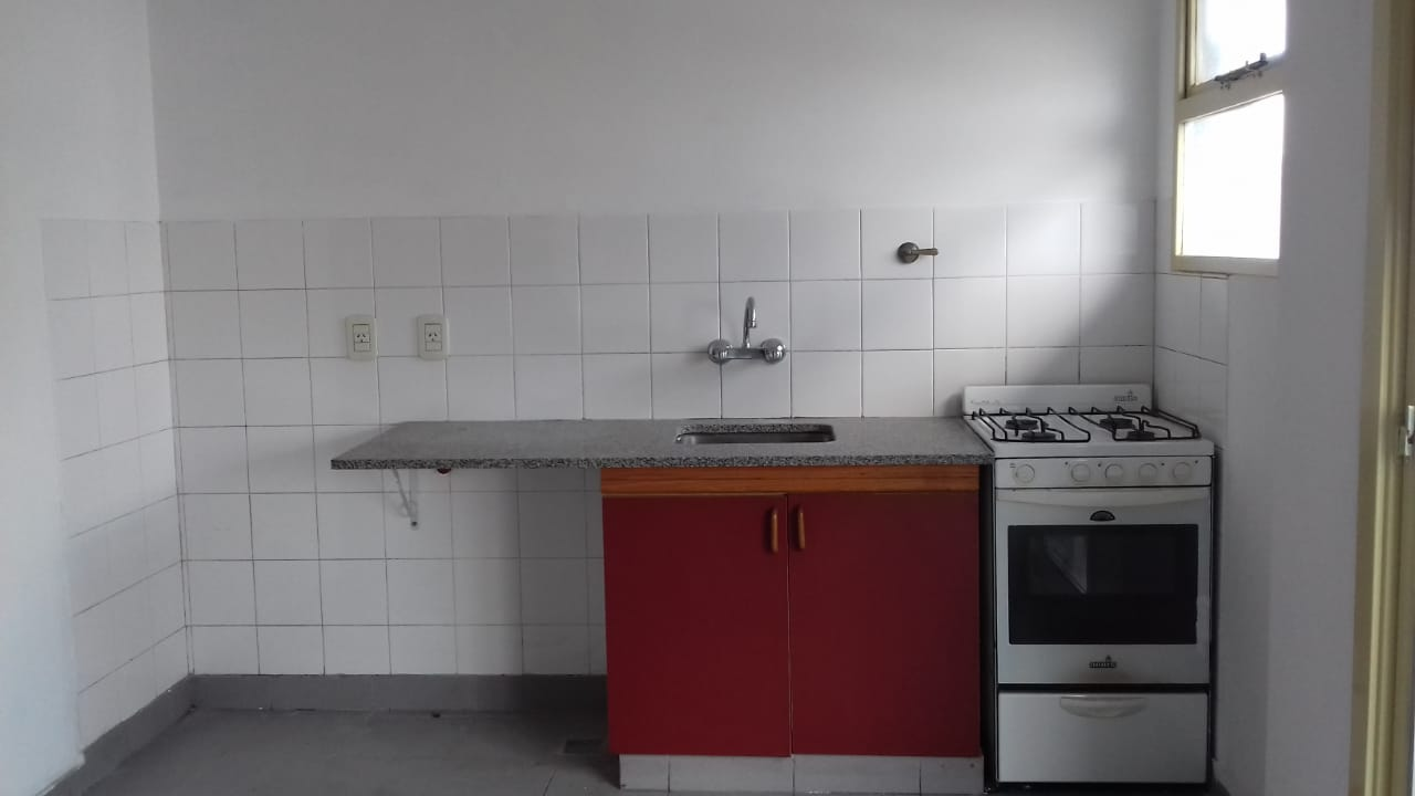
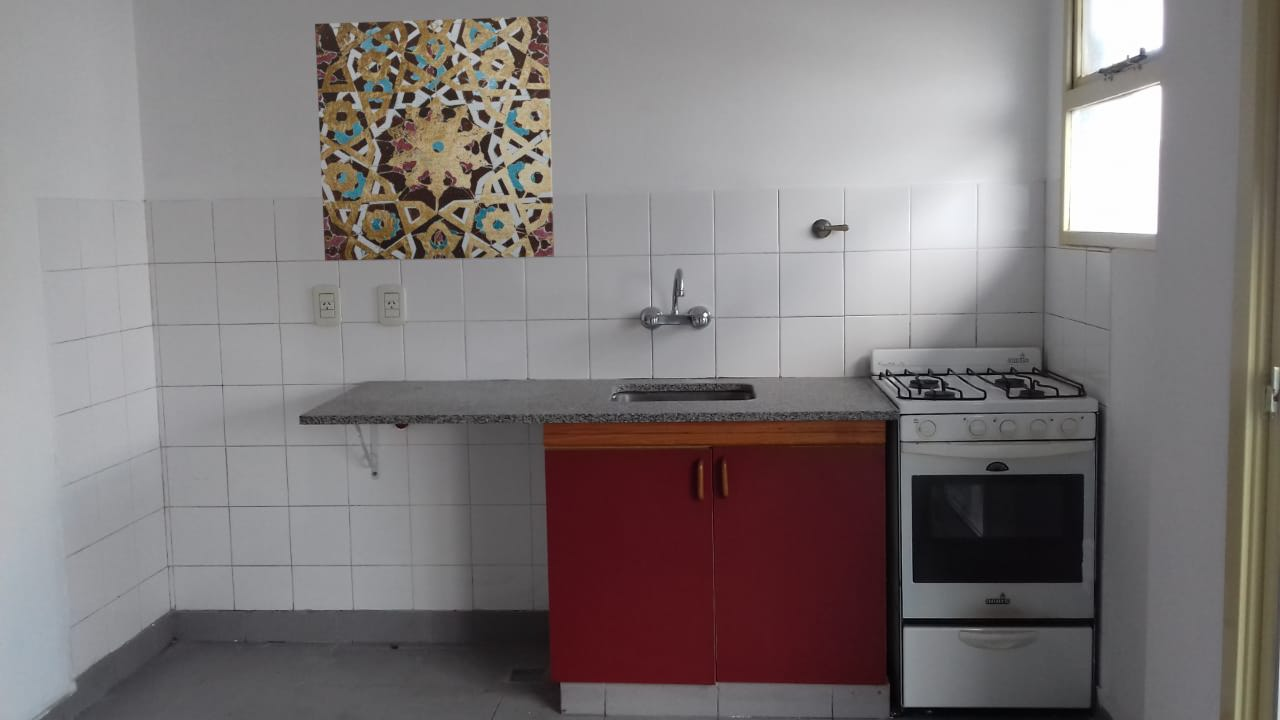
+ wall art (435, 140)
